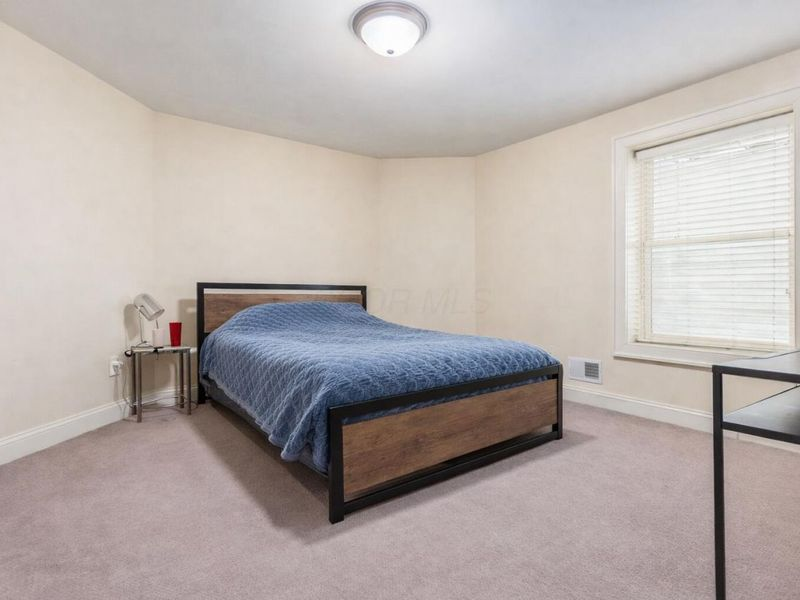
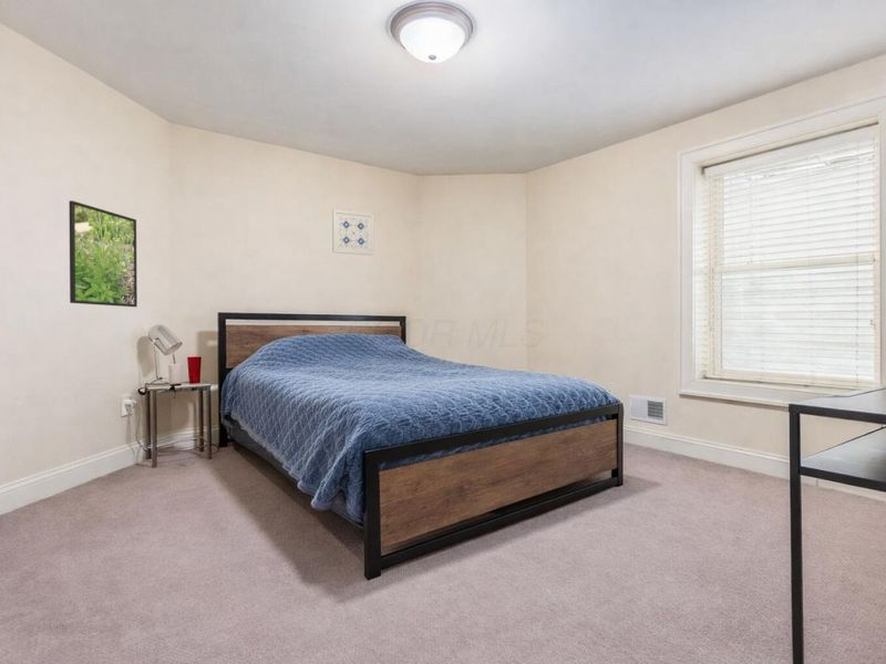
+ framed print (105, 258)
+ wall art (353, 232)
